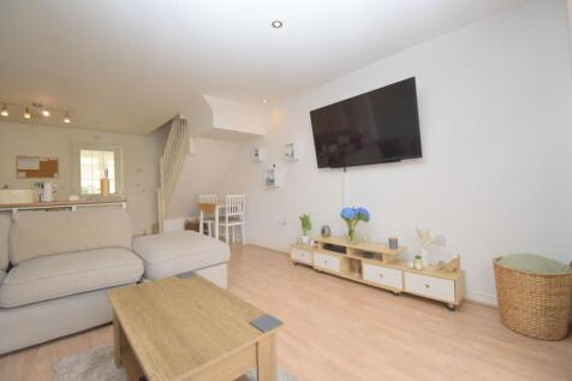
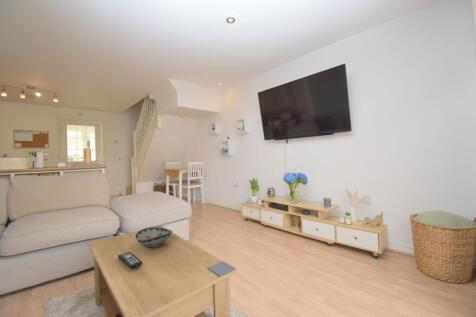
+ decorative bowl (154, 238)
+ remote control (129, 259)
